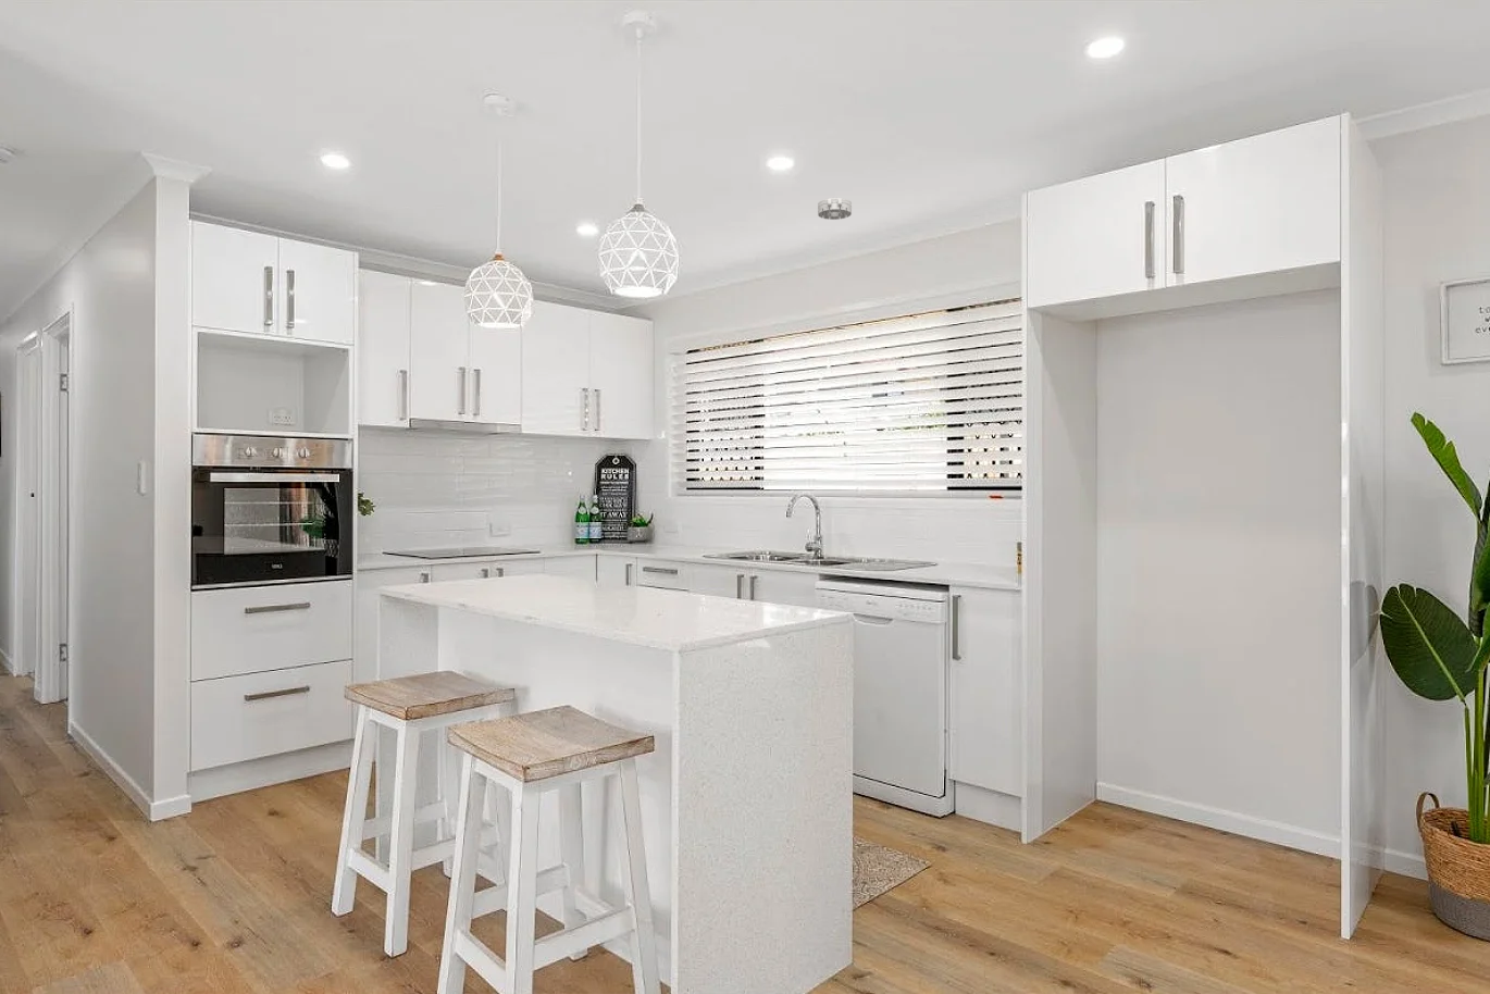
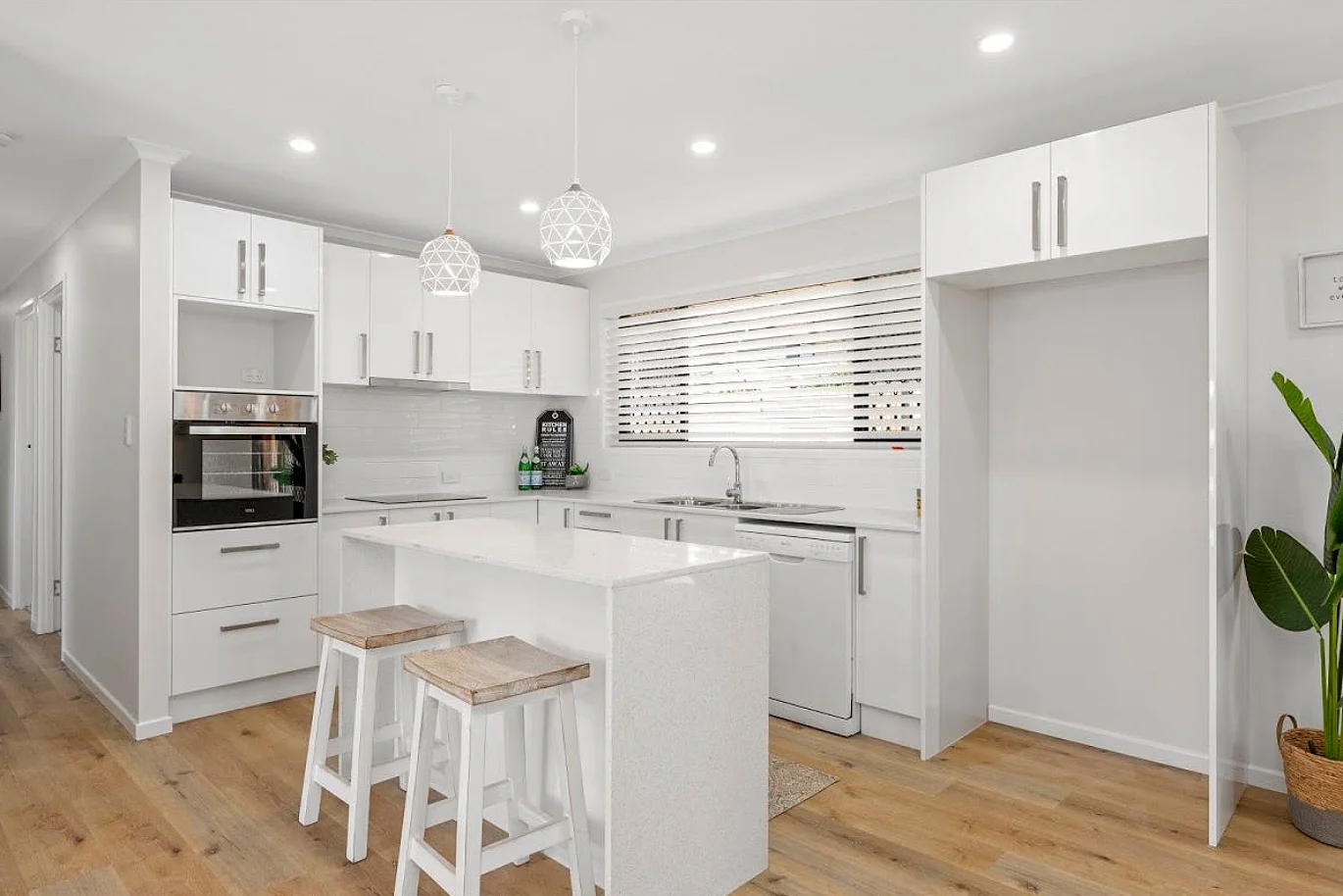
- smoke detector (834, 207)
